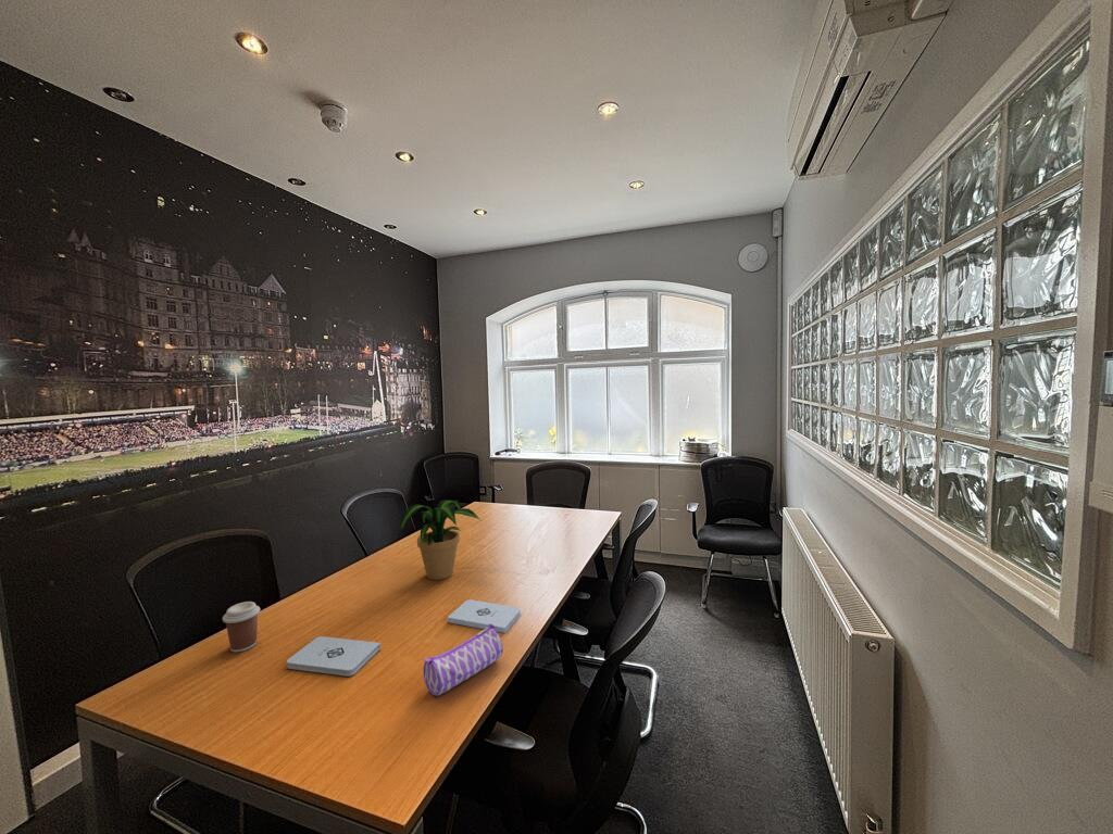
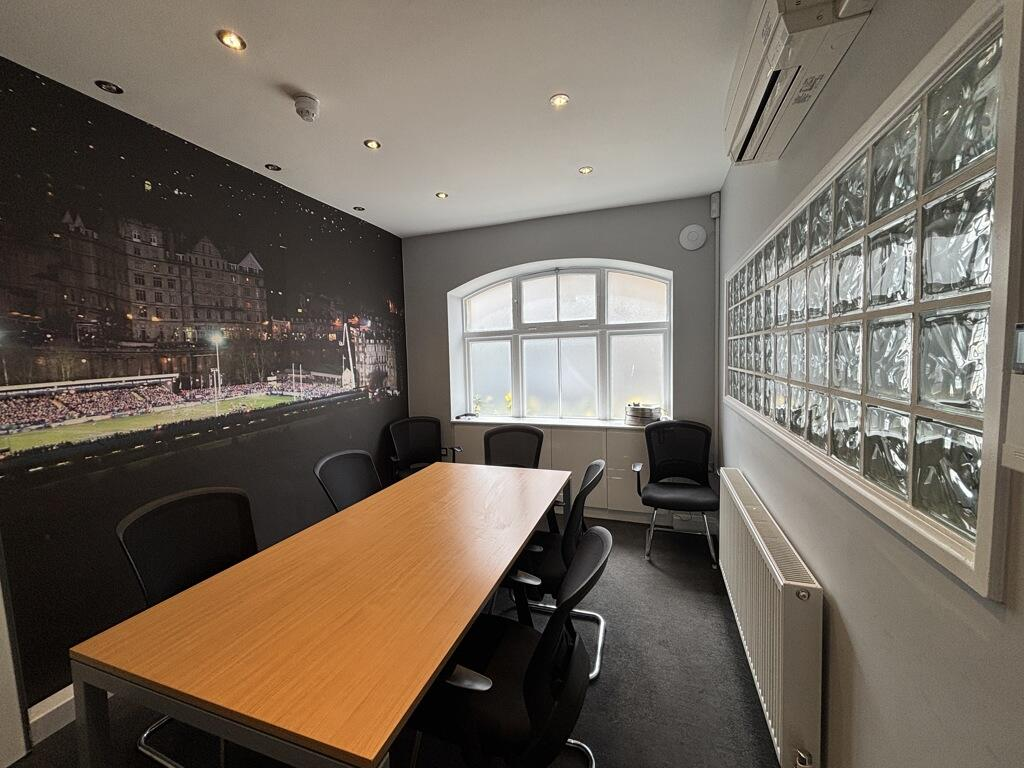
- coffee cup (242, 626)
- potted plant (438, 538)
- notepad (485, 615)
- notepad (334, 655)
- pencil case (464, 657)
